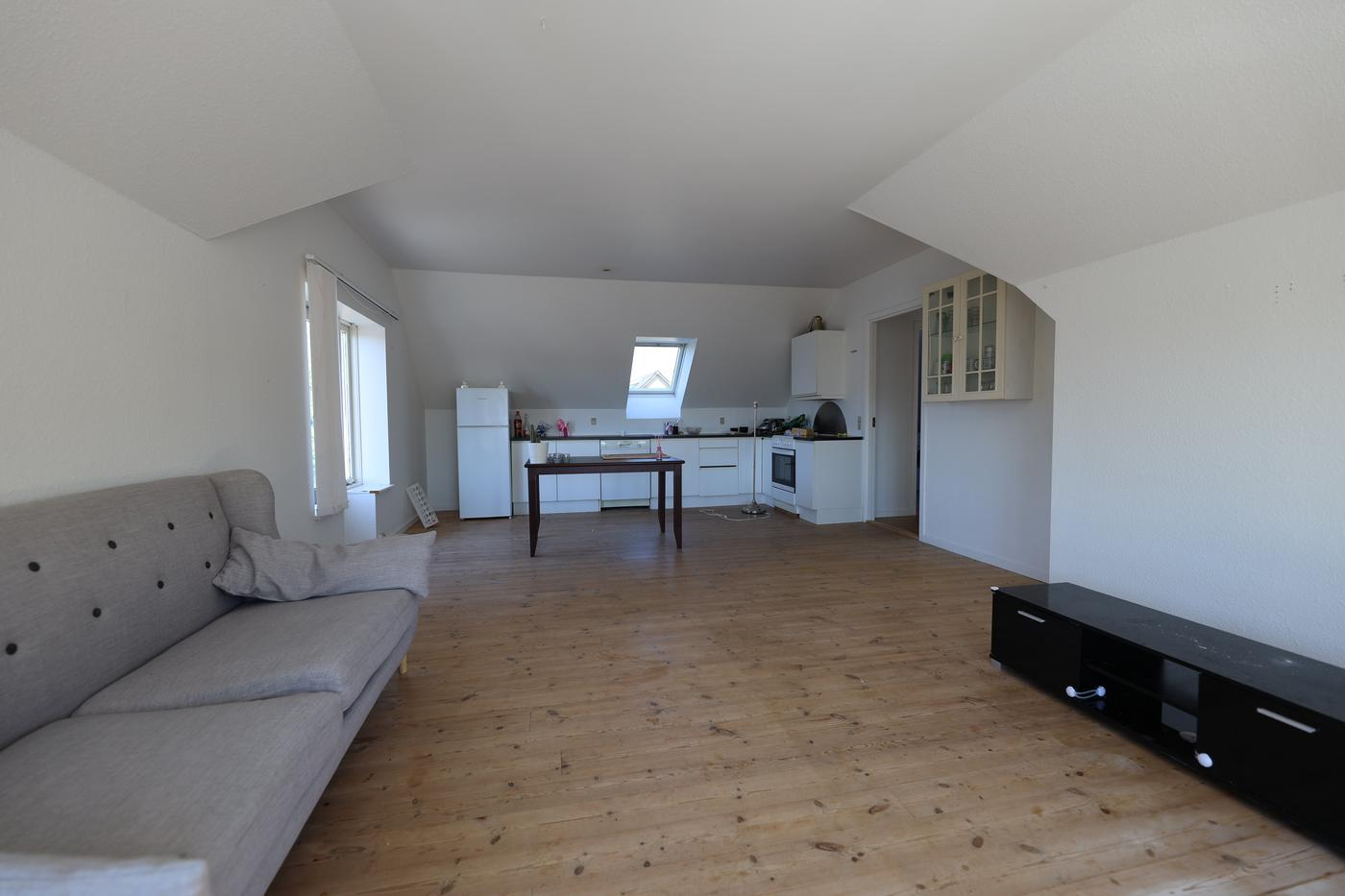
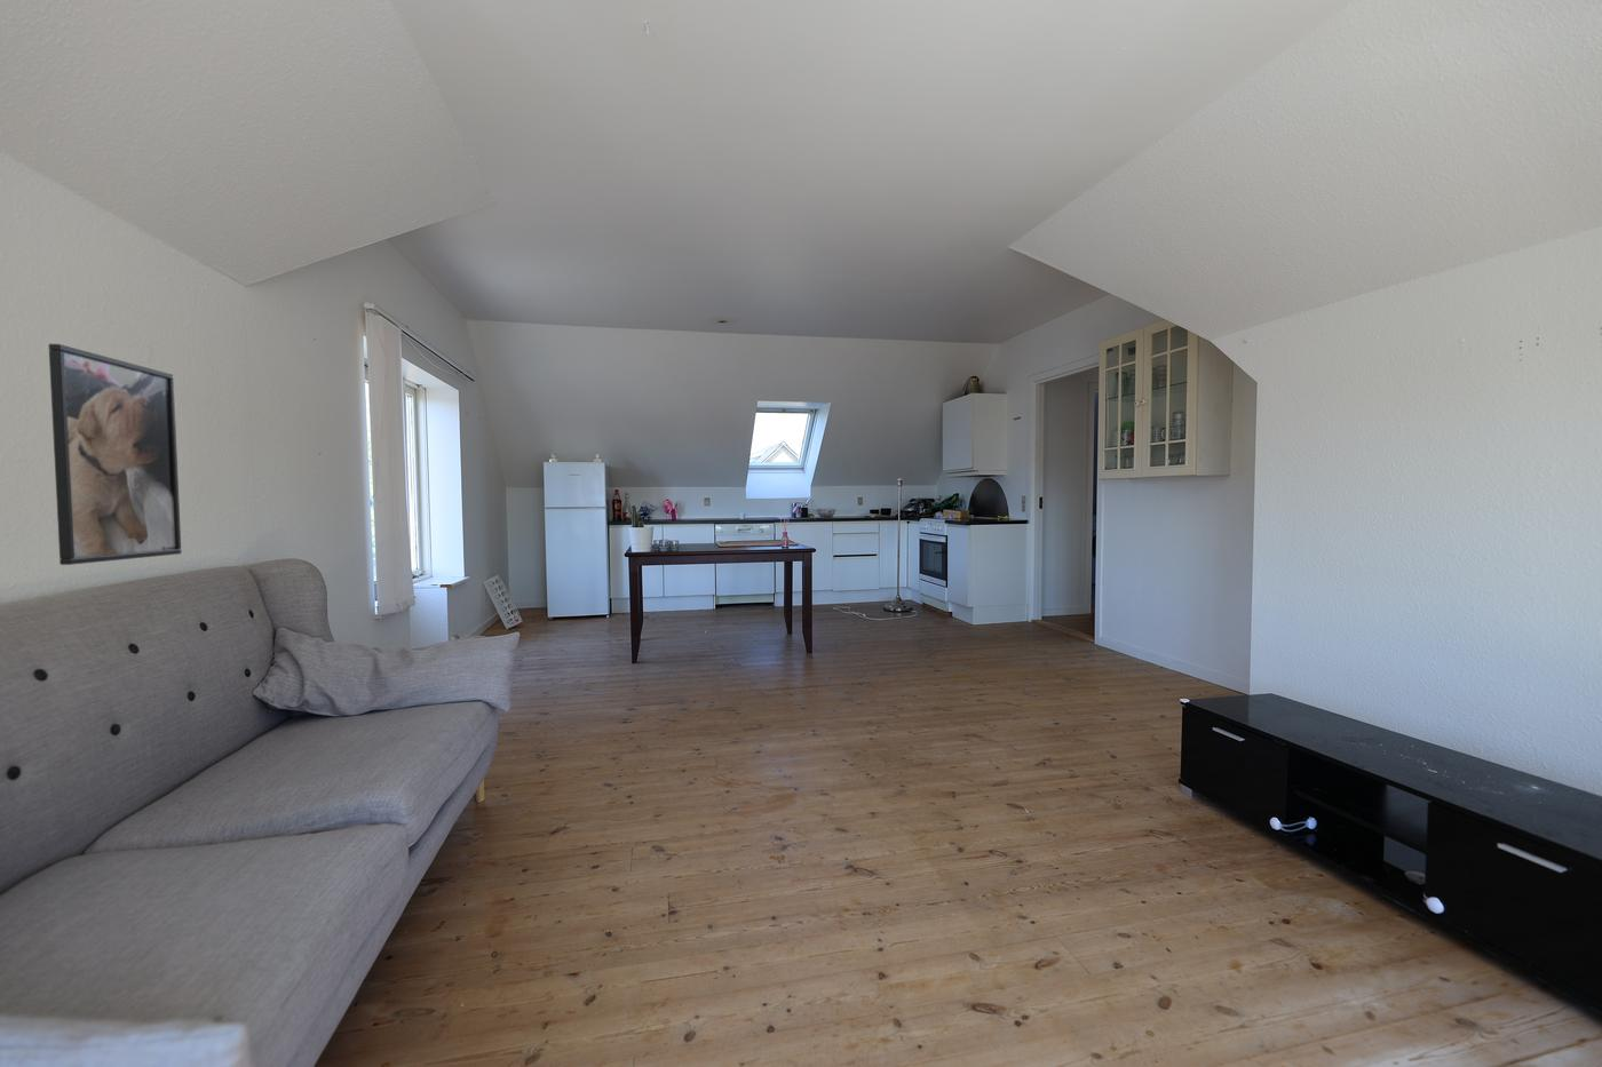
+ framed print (121, 460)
